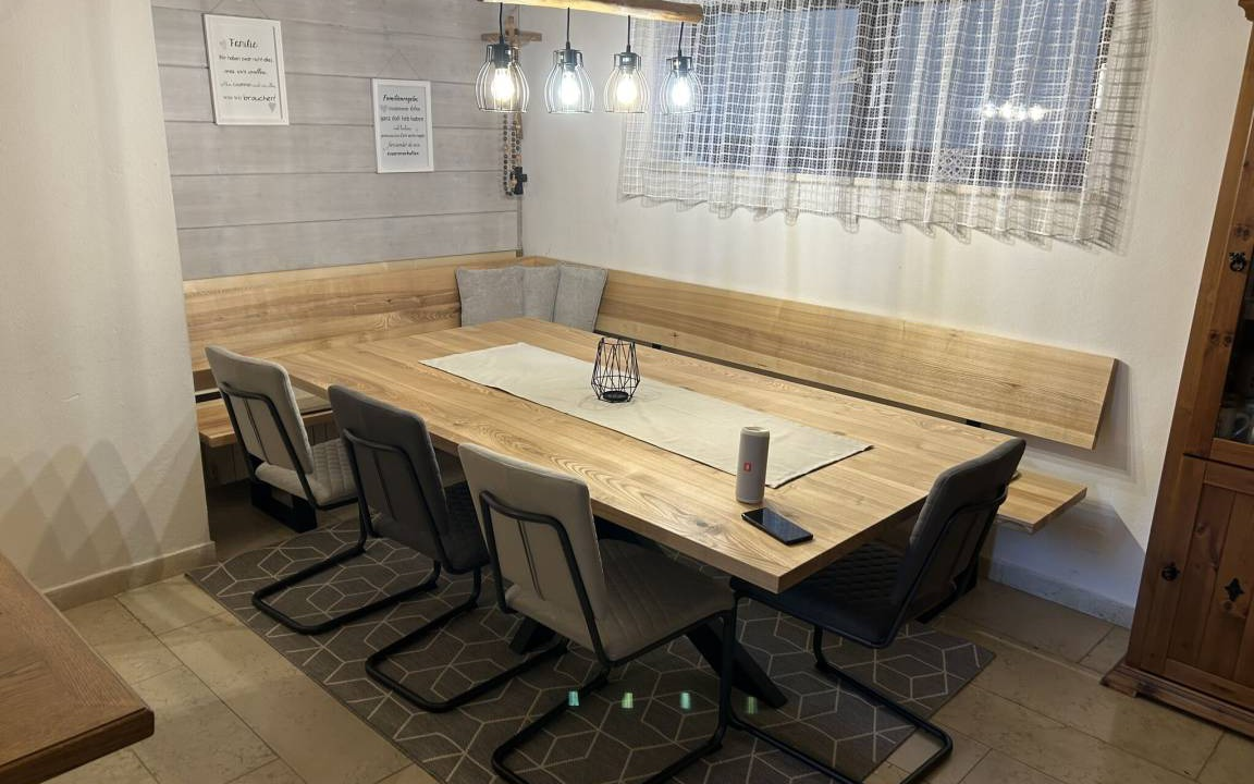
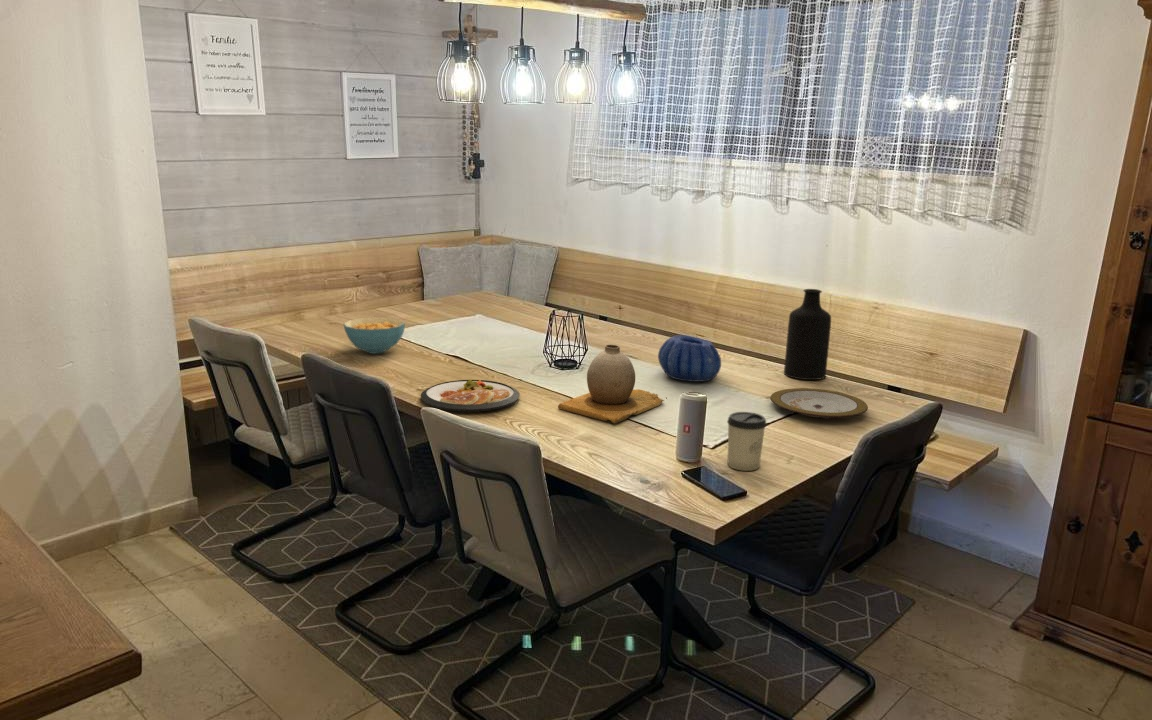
+ plate (818, 404)
+ bottle (808, 332)
+ cereal bowl (374, 337)
+ cup (745, 441)
+ dish (470, 392)
+ vase (616, 375)
+ decorative bowl (689, 357)
